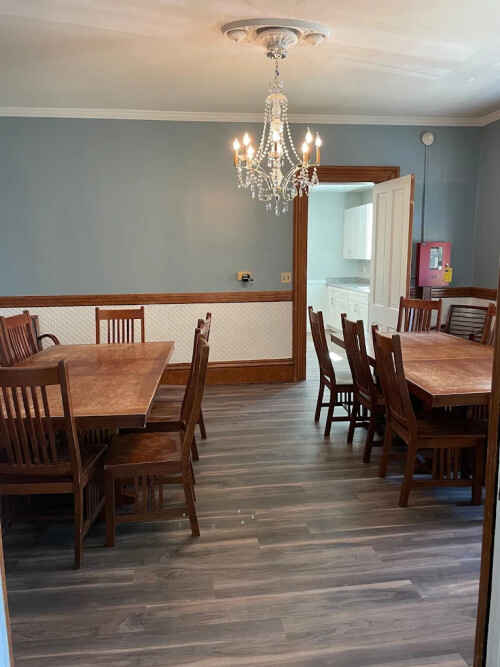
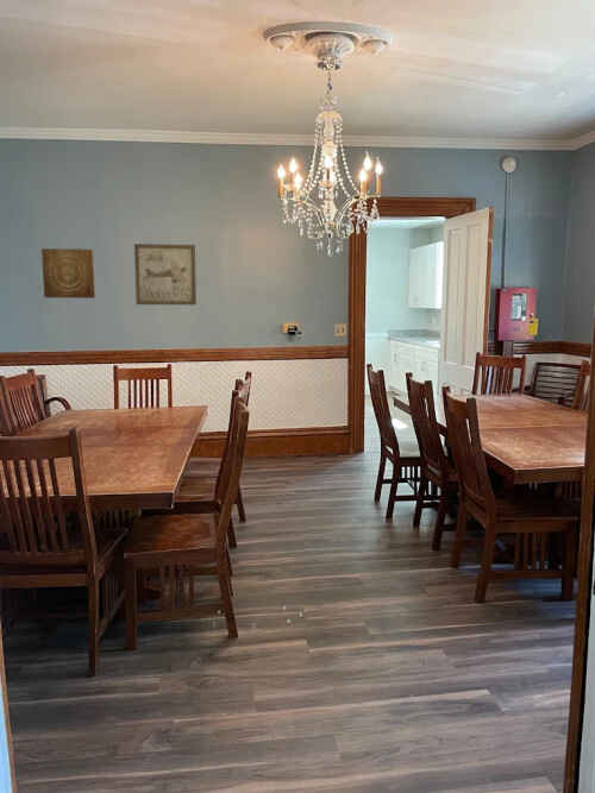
+ wall art (68, 273)
+ wall art (165, 275)
